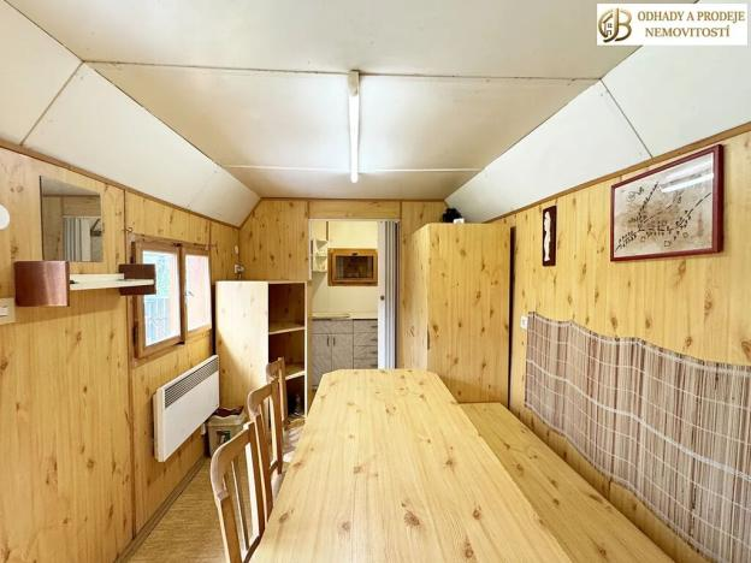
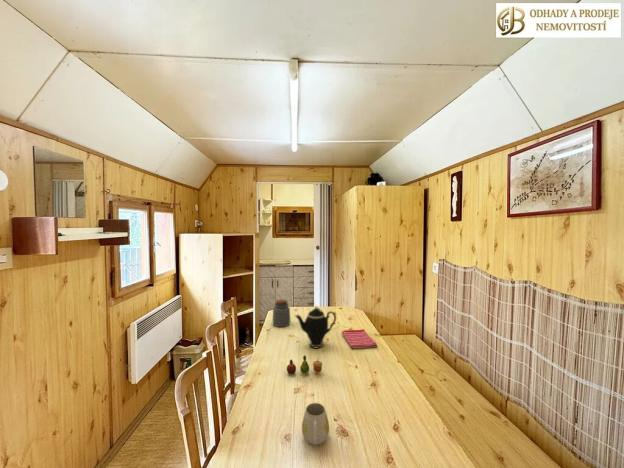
+ dish towel (358, 338)
+ mug (315, 425)
+ jar (281, 312)
+ fruit (304, 364)
+ teapot (315, 325)
